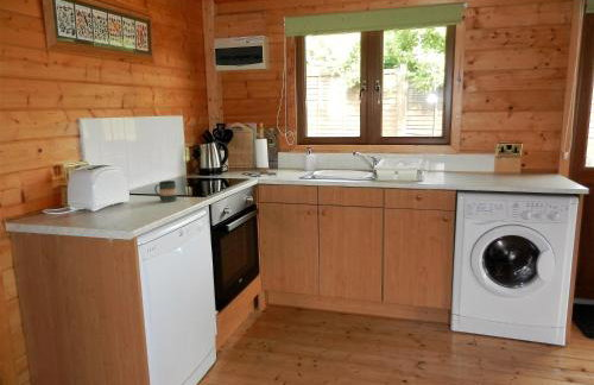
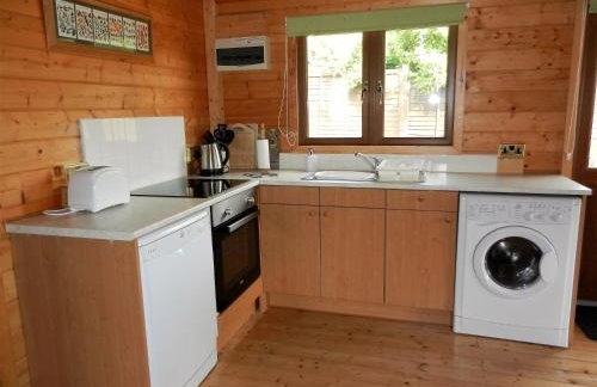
- mug (164, 191)
